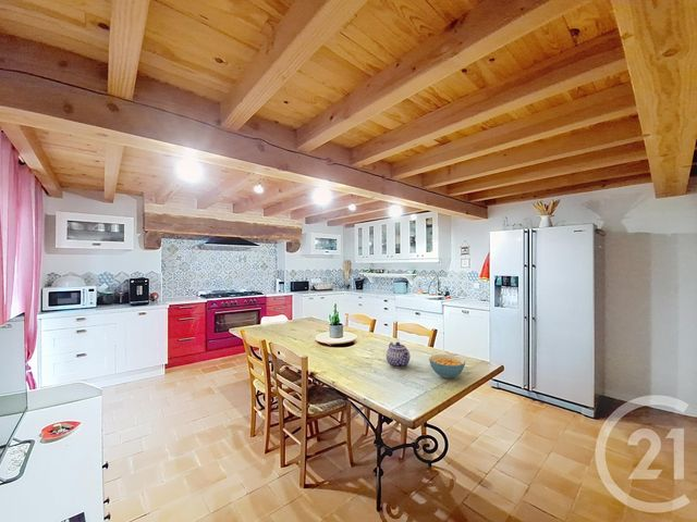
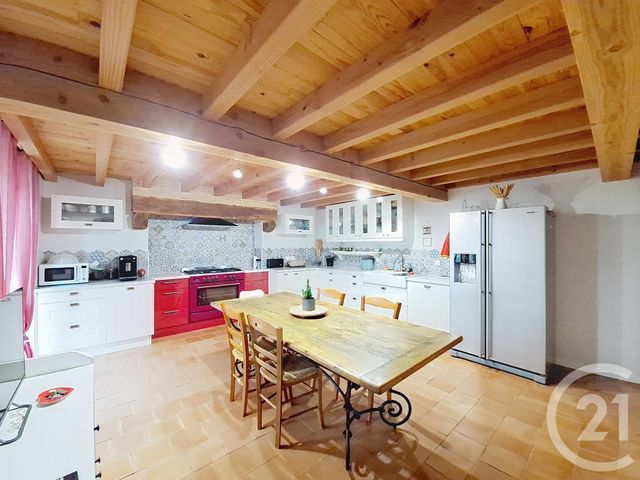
- teapot (398, 353)
- cereal bowl (447, 368)
